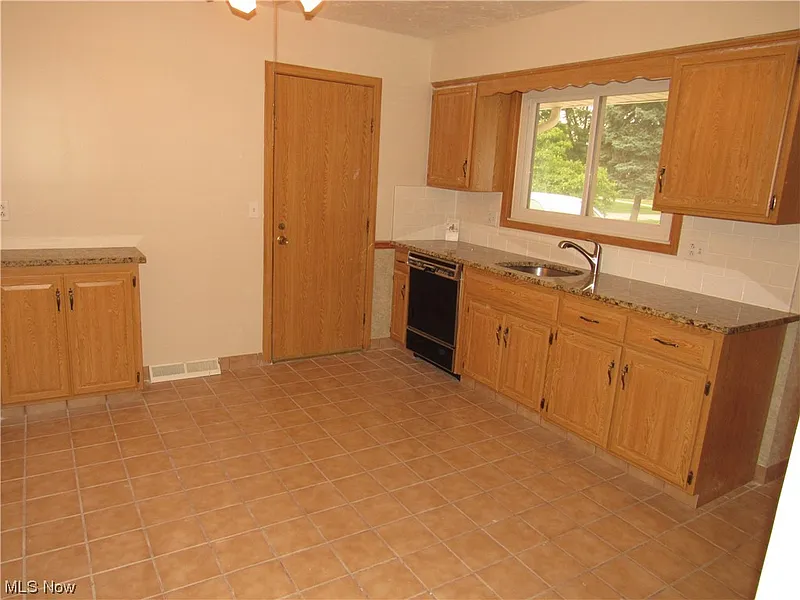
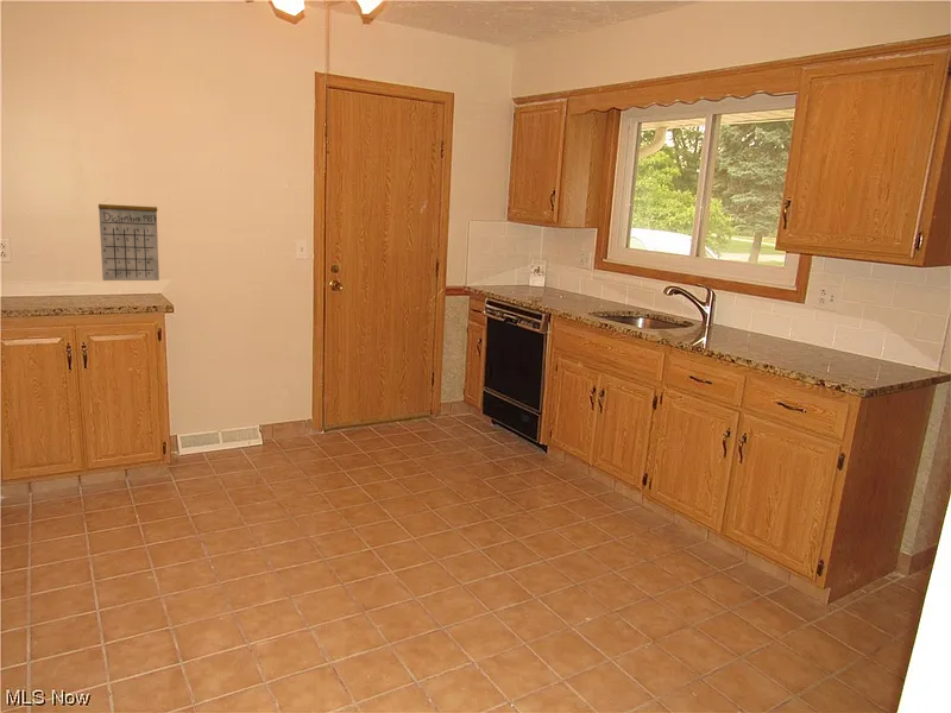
+ calendar (130, 234)
